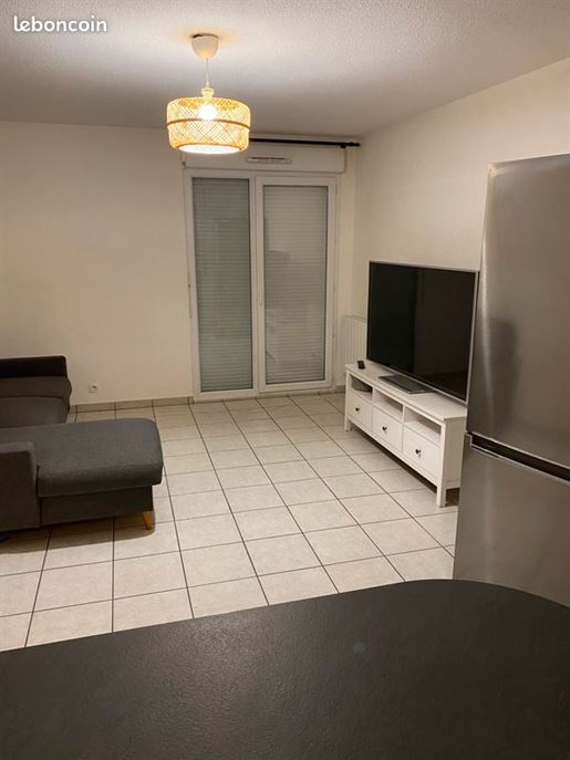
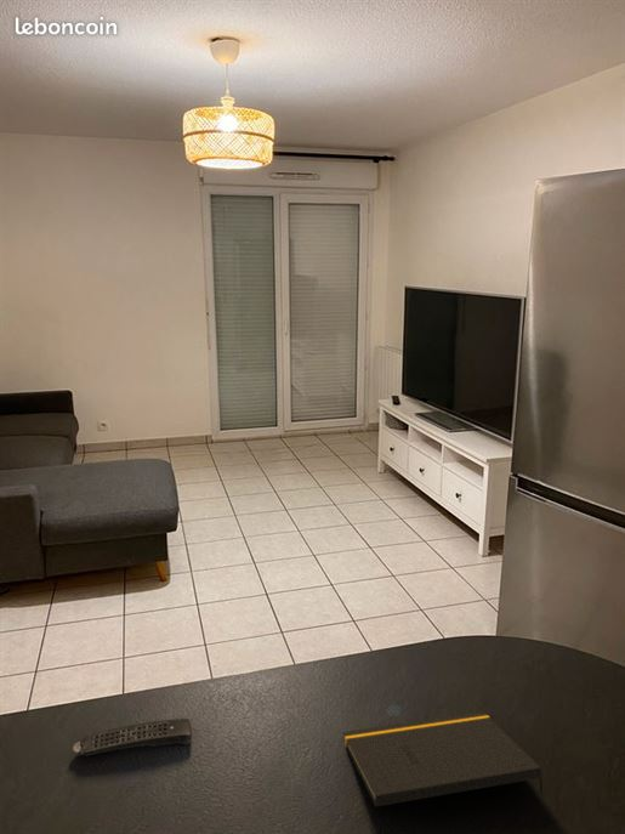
+ notepad (436, 753)
+ remote control (133, 738)
